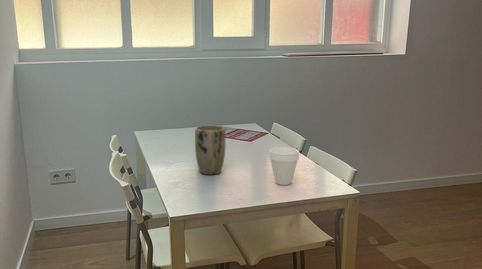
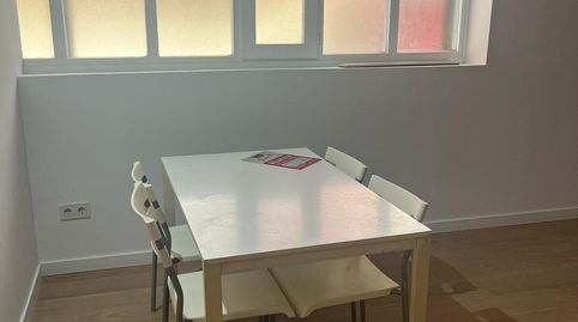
- cup (283, 166)
- plant pot (210, 149)
